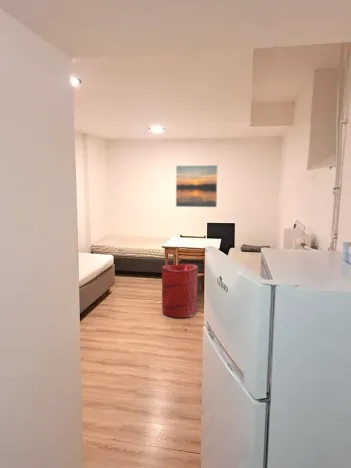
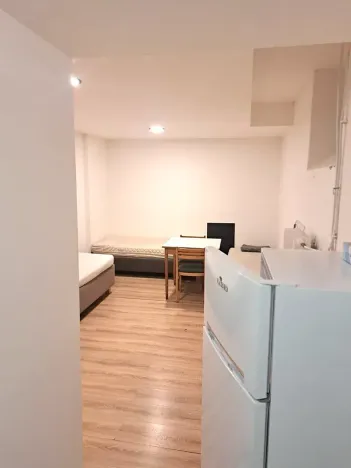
- laundry hamper (179, 288)
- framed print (196, 186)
